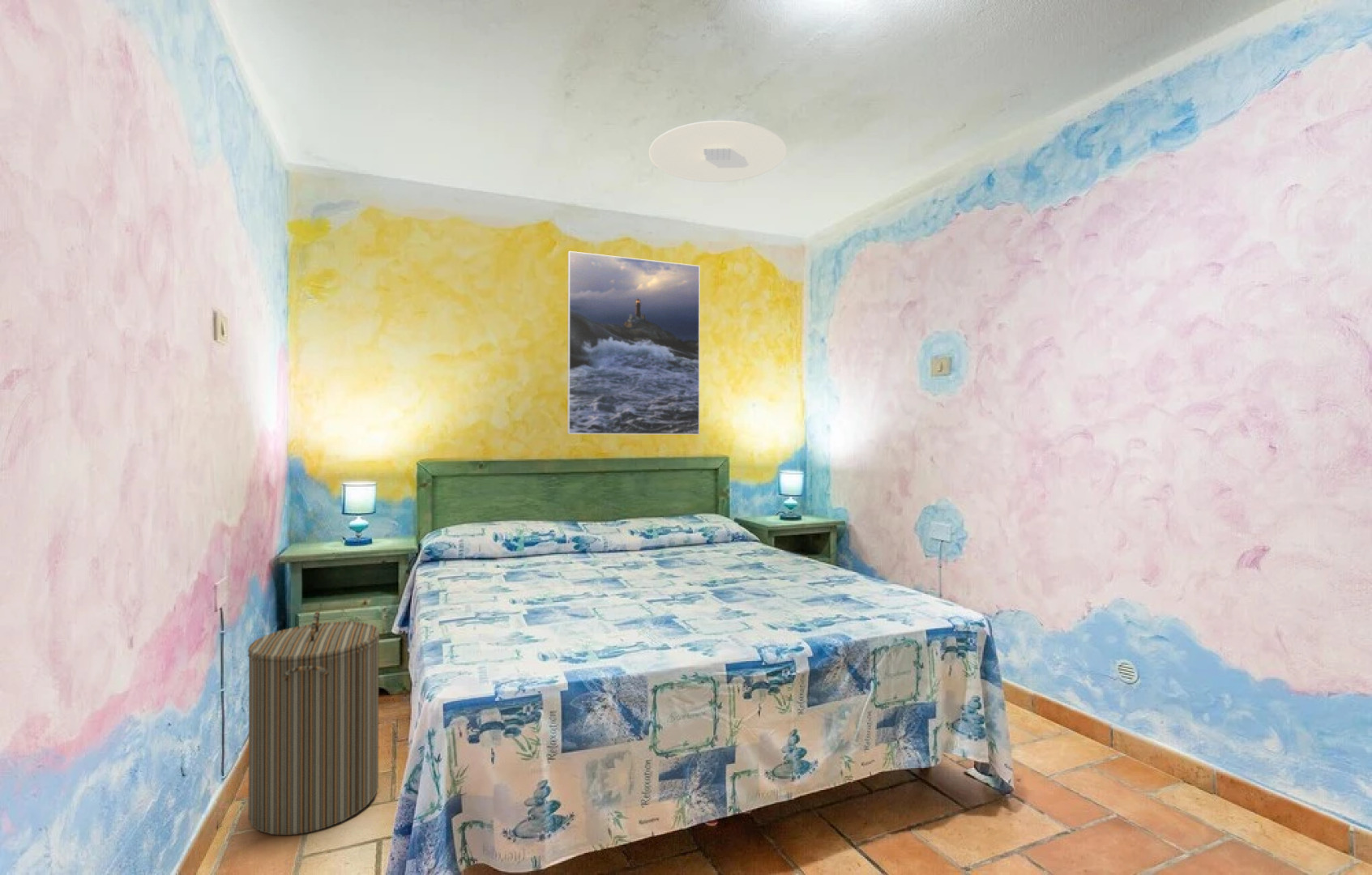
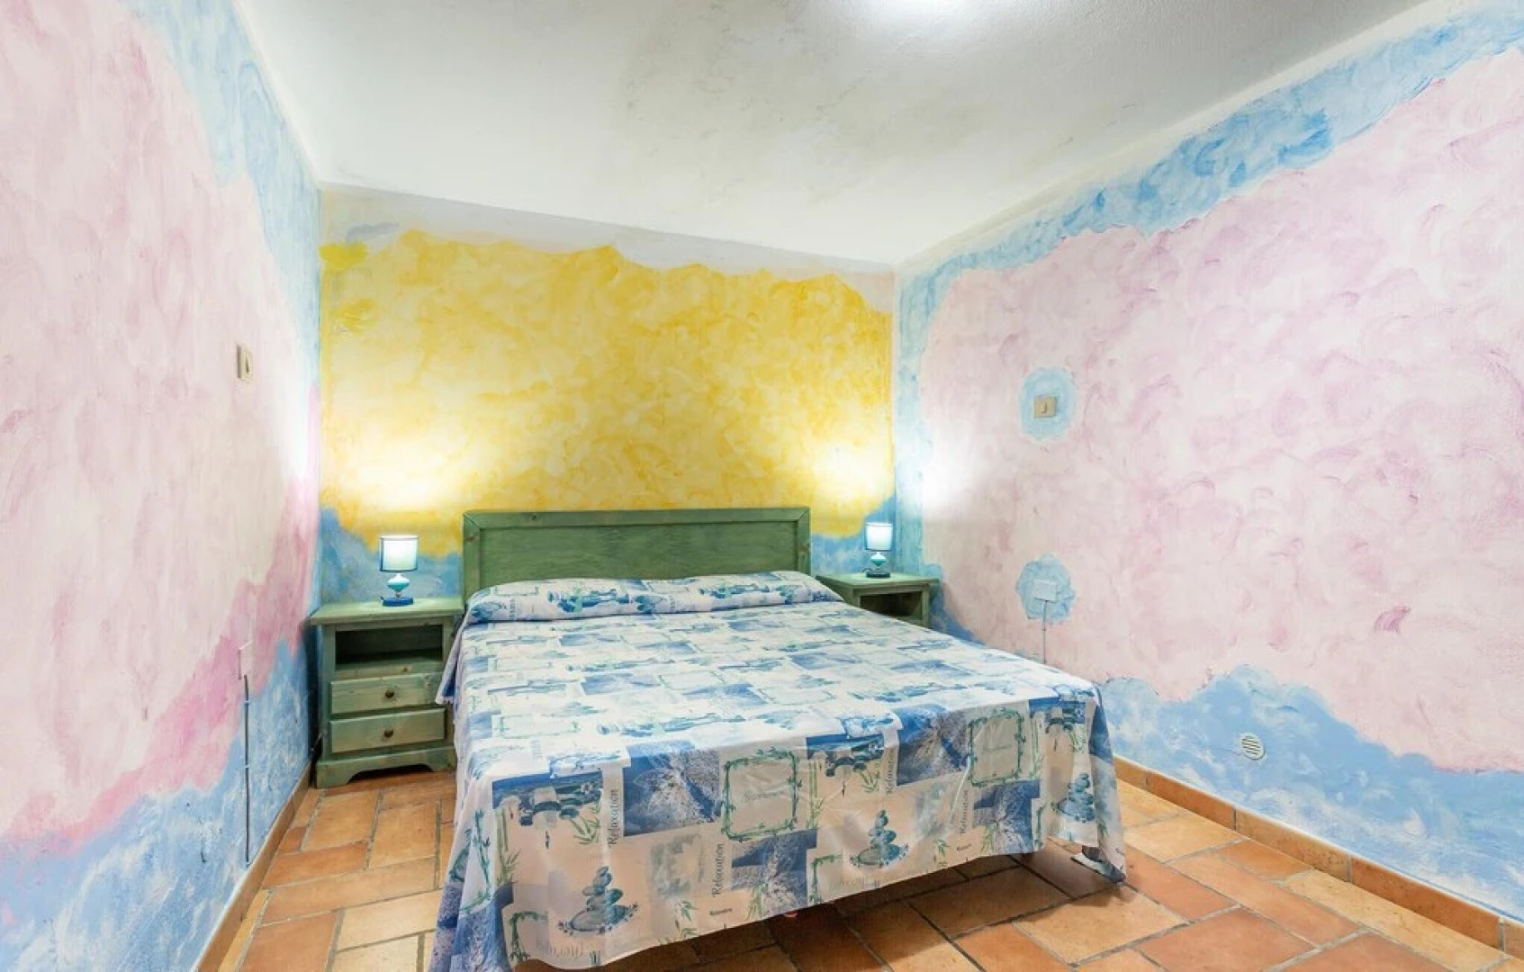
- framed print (635, 347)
- ceiling light (717, 147)
- laundry hamper (316, 706)
